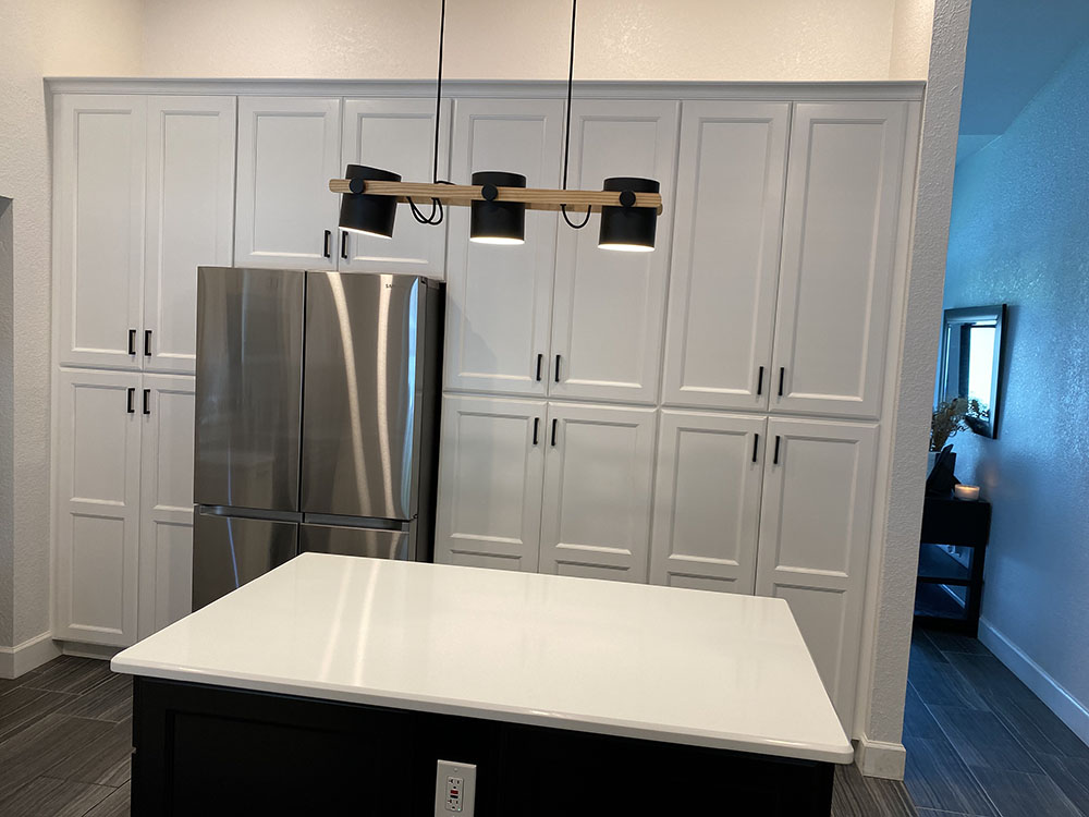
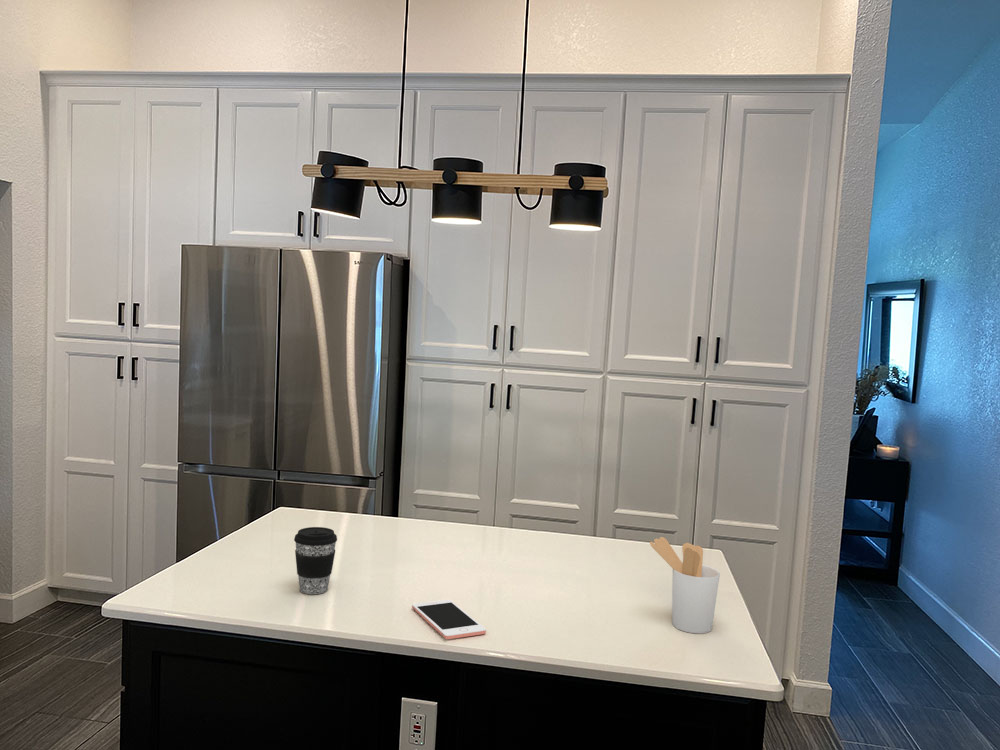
+ cell phone (447, 618)
+ coffee cup (314, 560)
+ utensil holder (682, 582)
